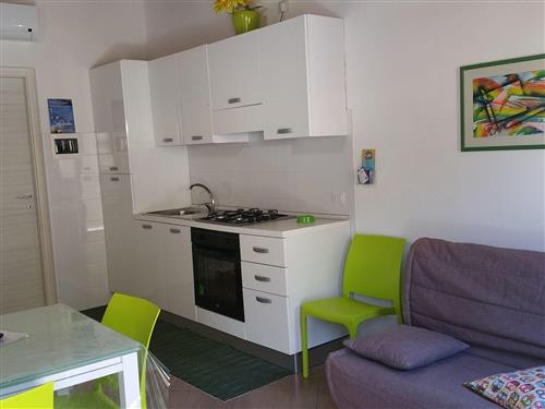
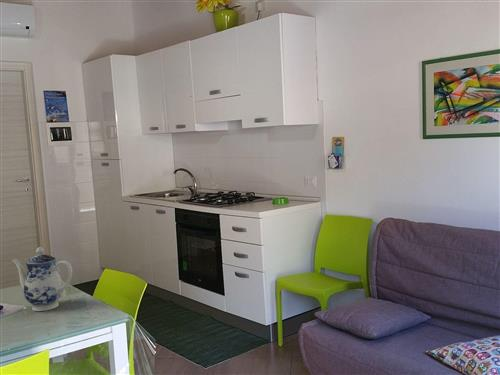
+ teapot (42, 277)
